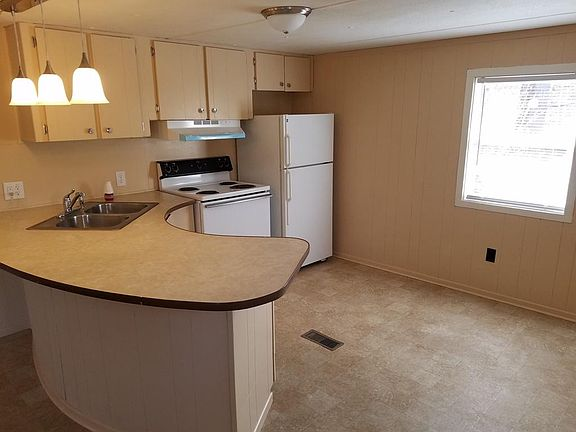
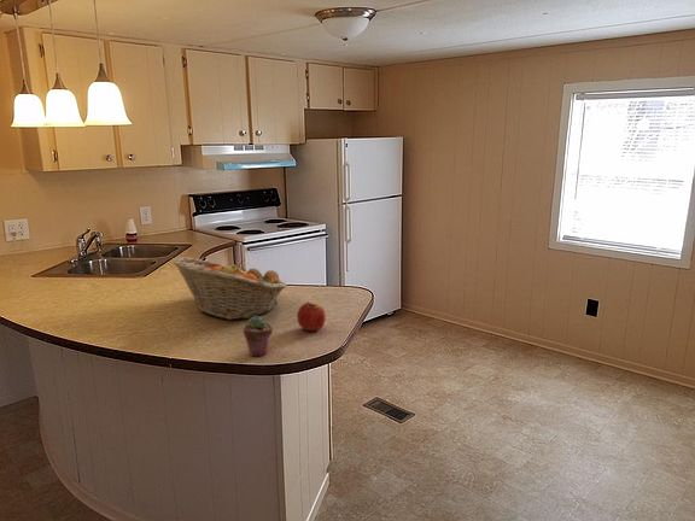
+ apple (311, 315)
+ fruit basket (229, 281)
+ potted succulent (257, 334)
